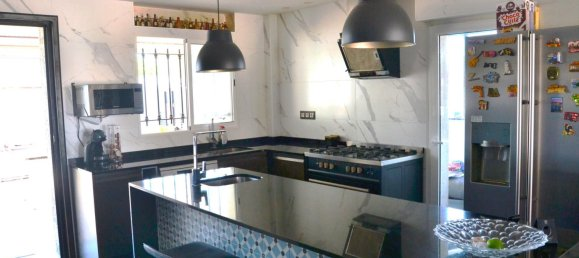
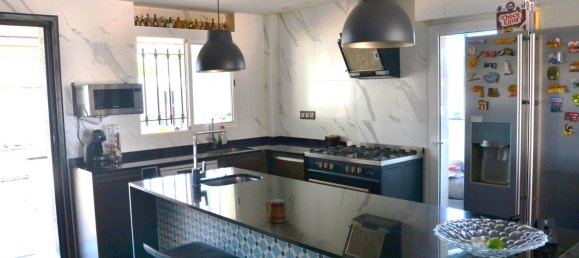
+ mug (275, 210)
